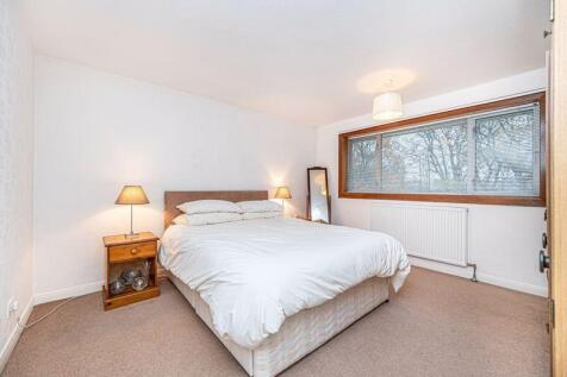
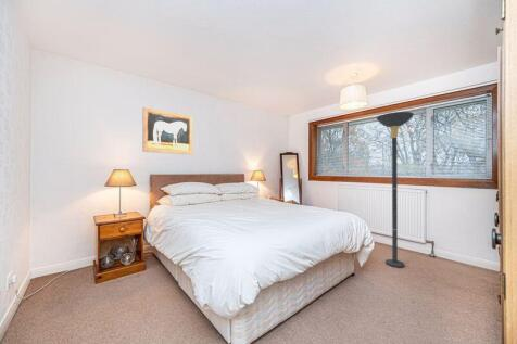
+ wall art (169, 132)
+ floor lamp (394, 190)
